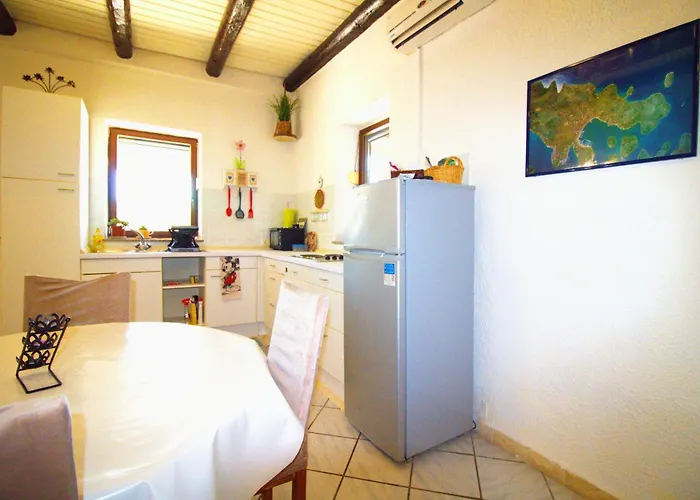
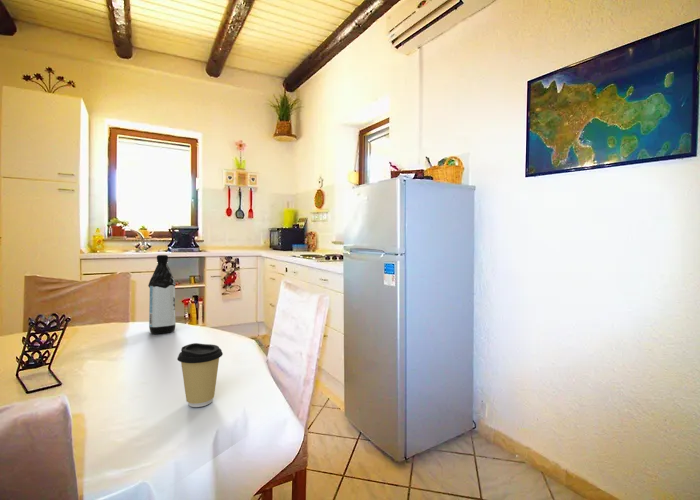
+ water bottle (162, 293)
+ coffee cup (200, 374)
